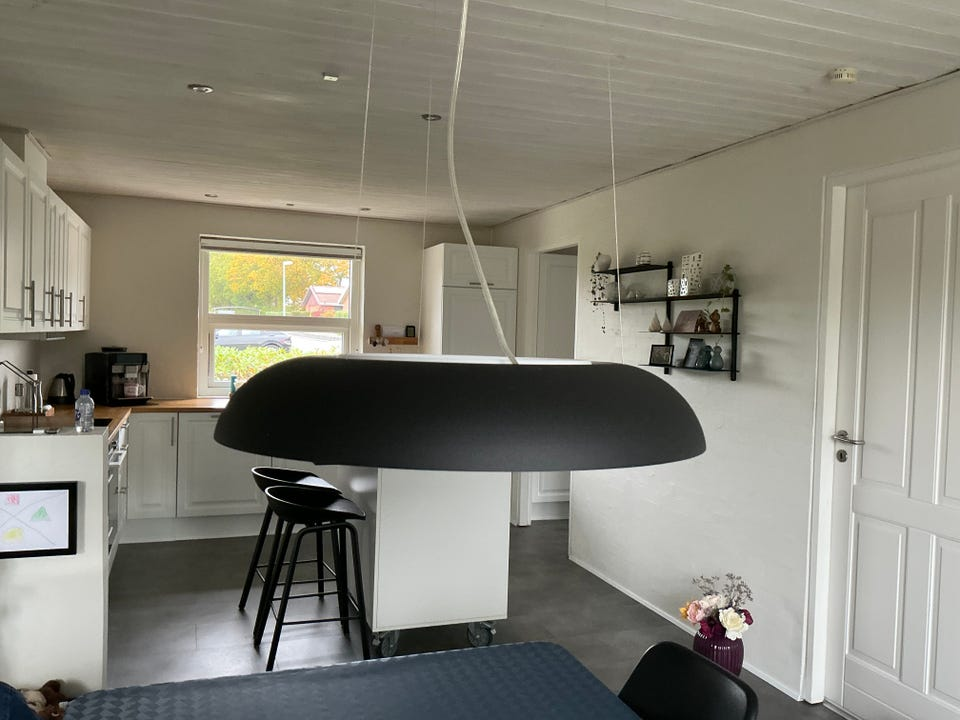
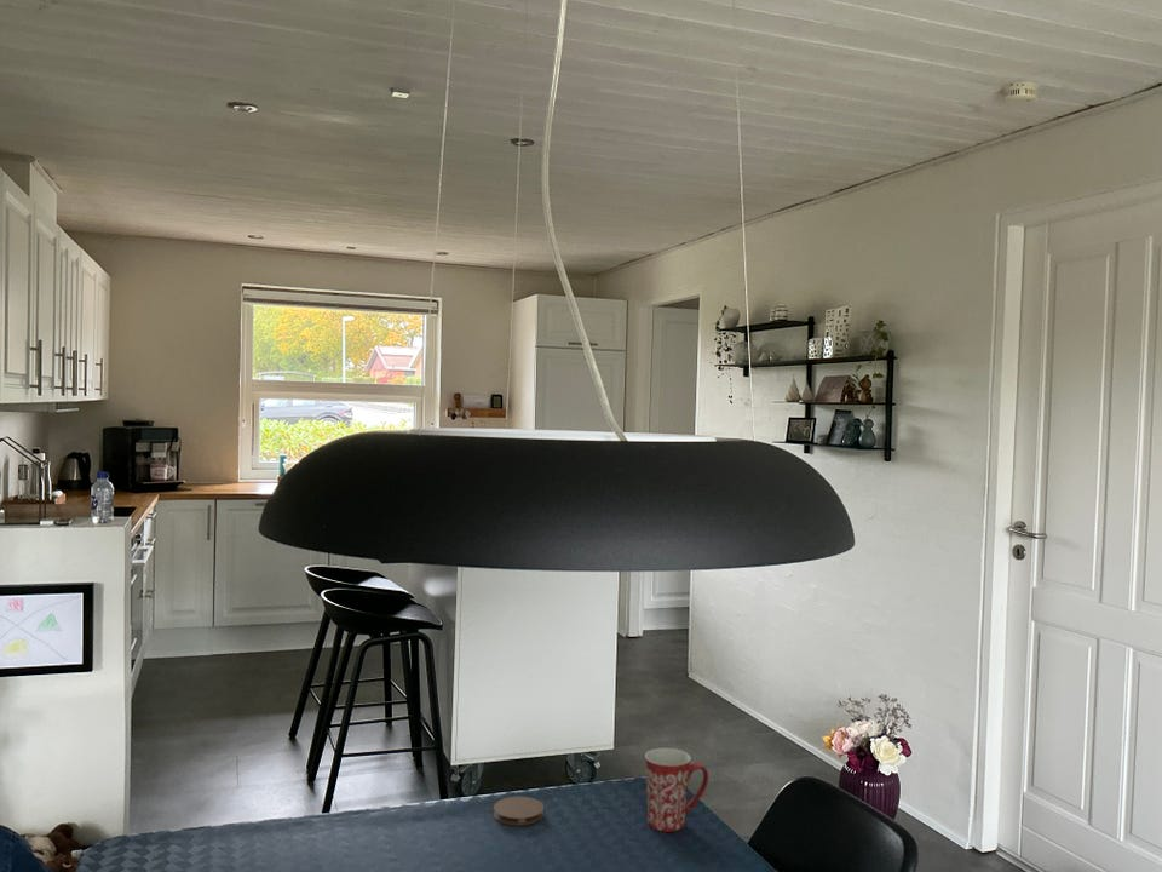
+ mug (675, 790)
+ coaster (518, 810)
